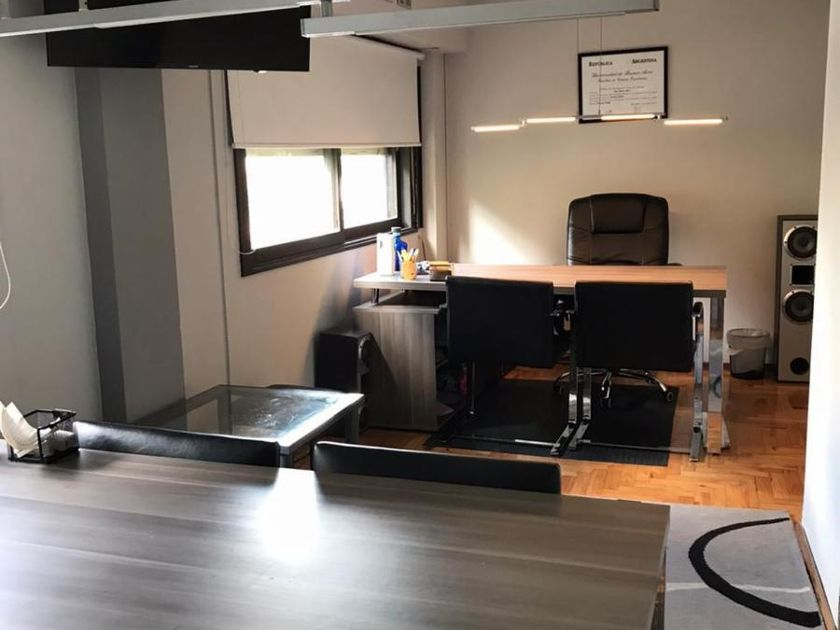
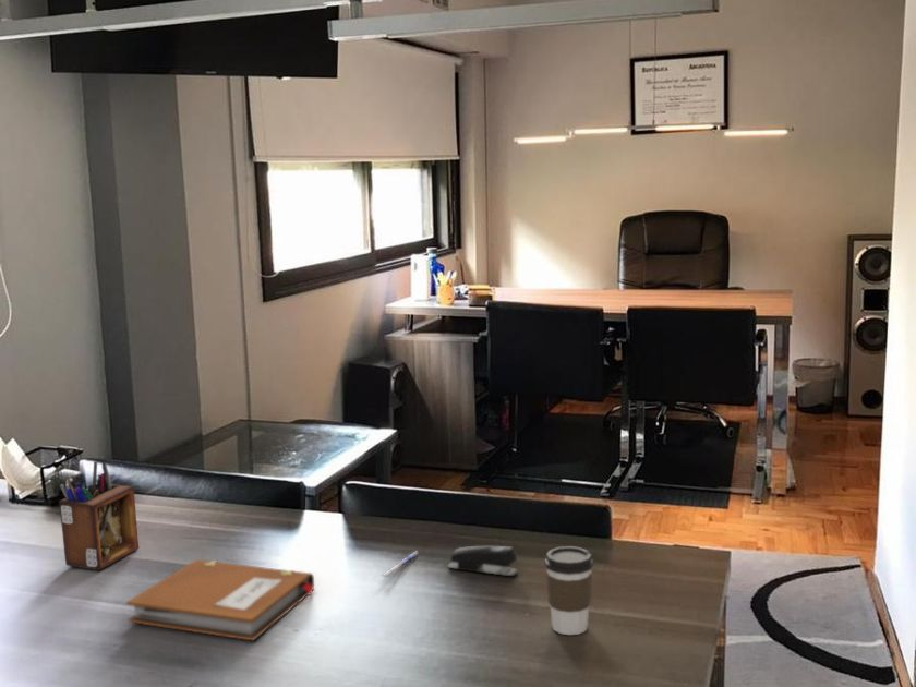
+ coffee cup (569, 590)
+ notebook (227, 595)
+ desk organizer (98, 513)
+ pen (400, 564)
+ stapler (482, 556)
